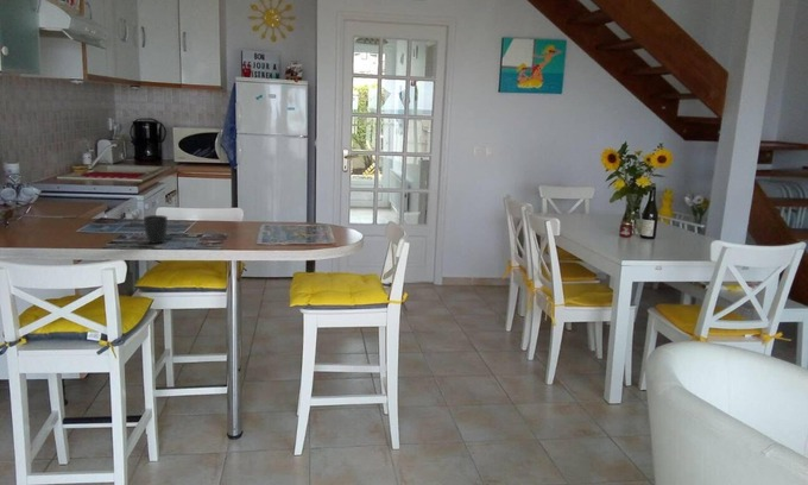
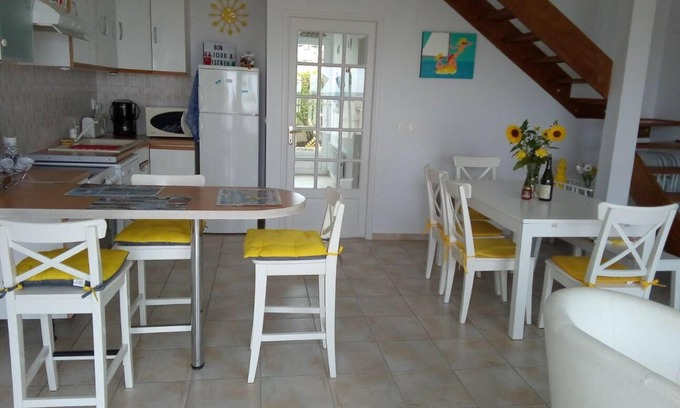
- mug (158, 228)
